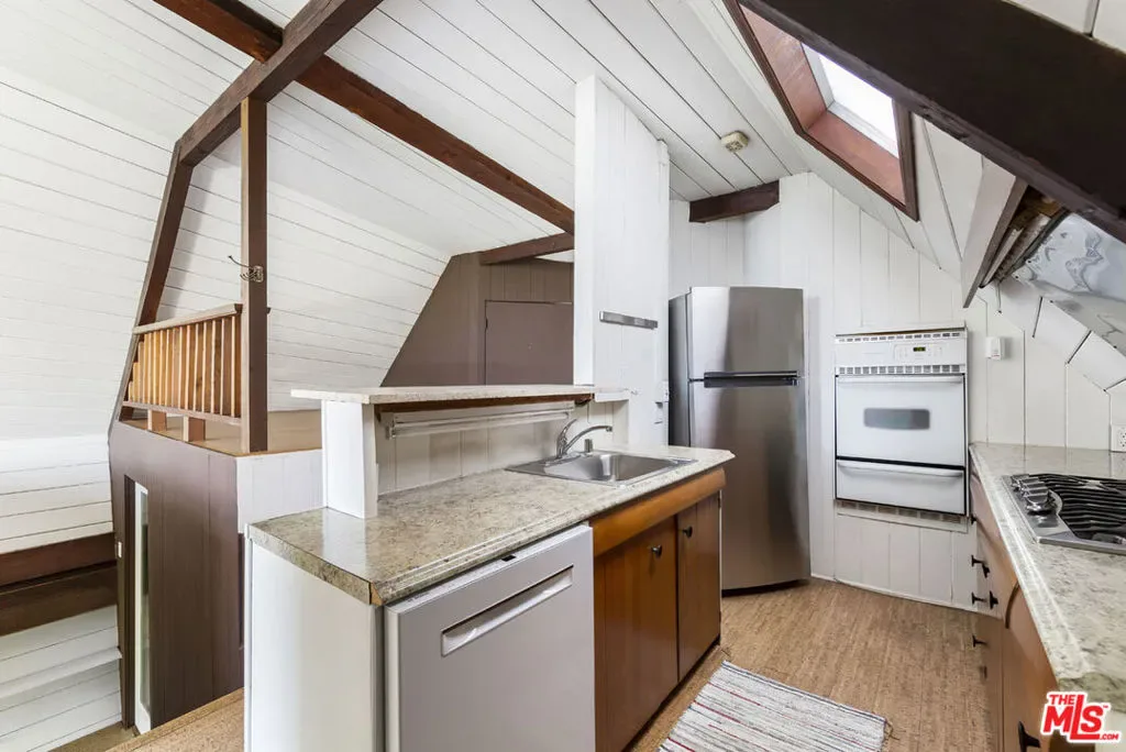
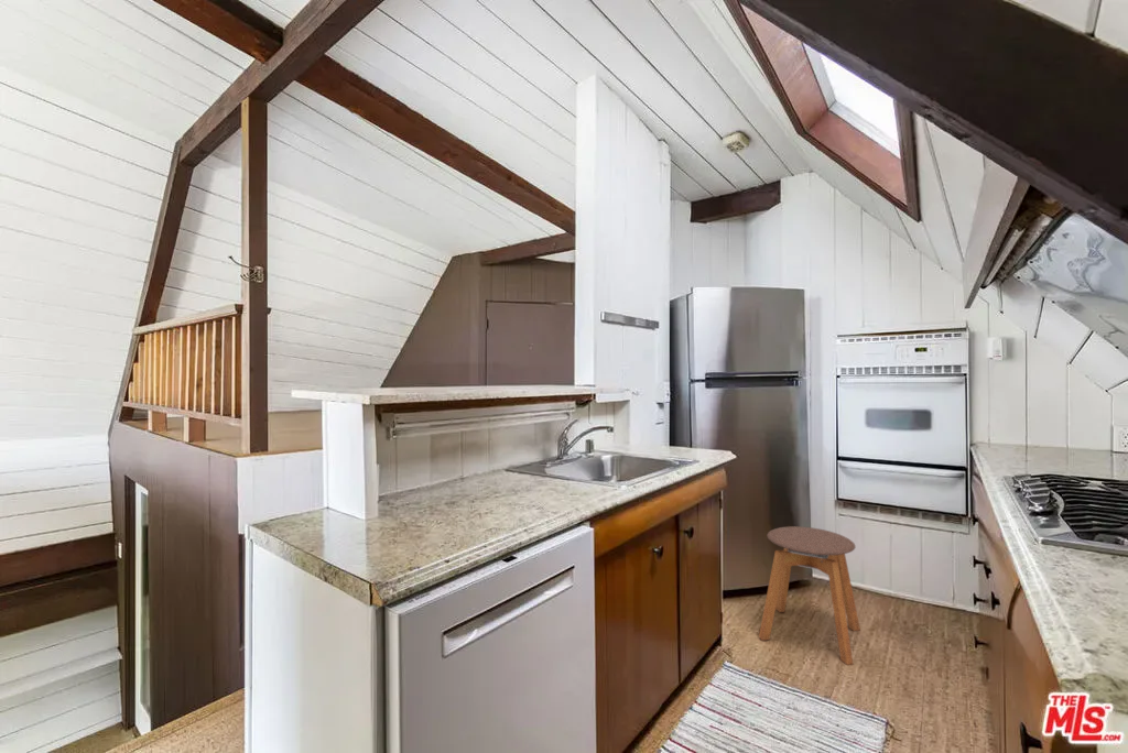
+ stool (813, 568)
